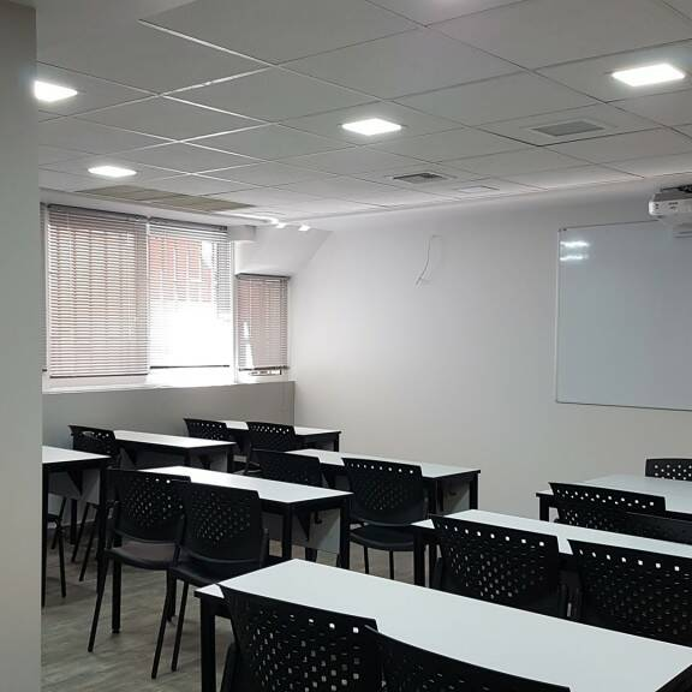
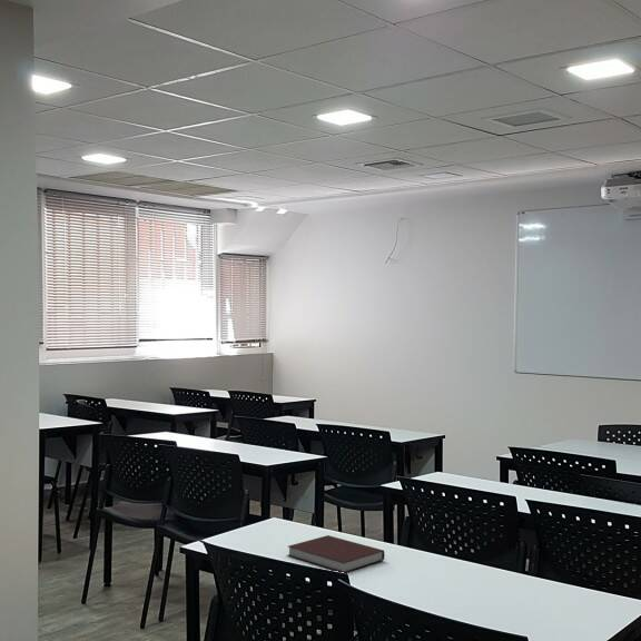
+ notebook (335, 552)
